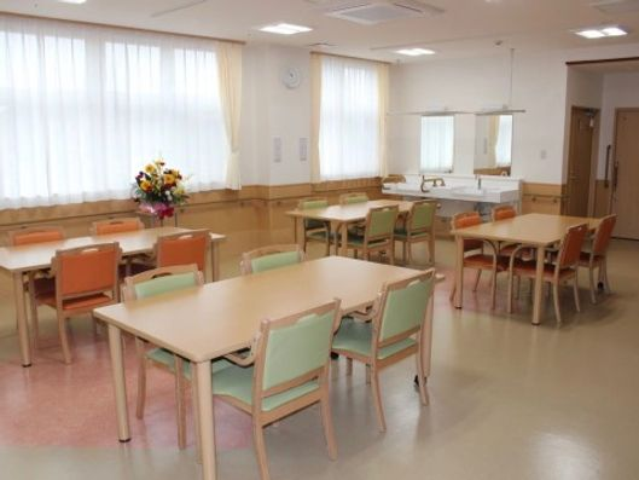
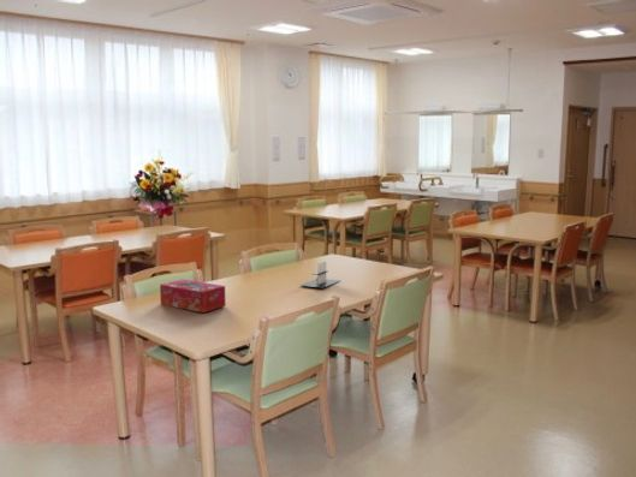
+ tissue box (192, 294)
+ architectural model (320, 272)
